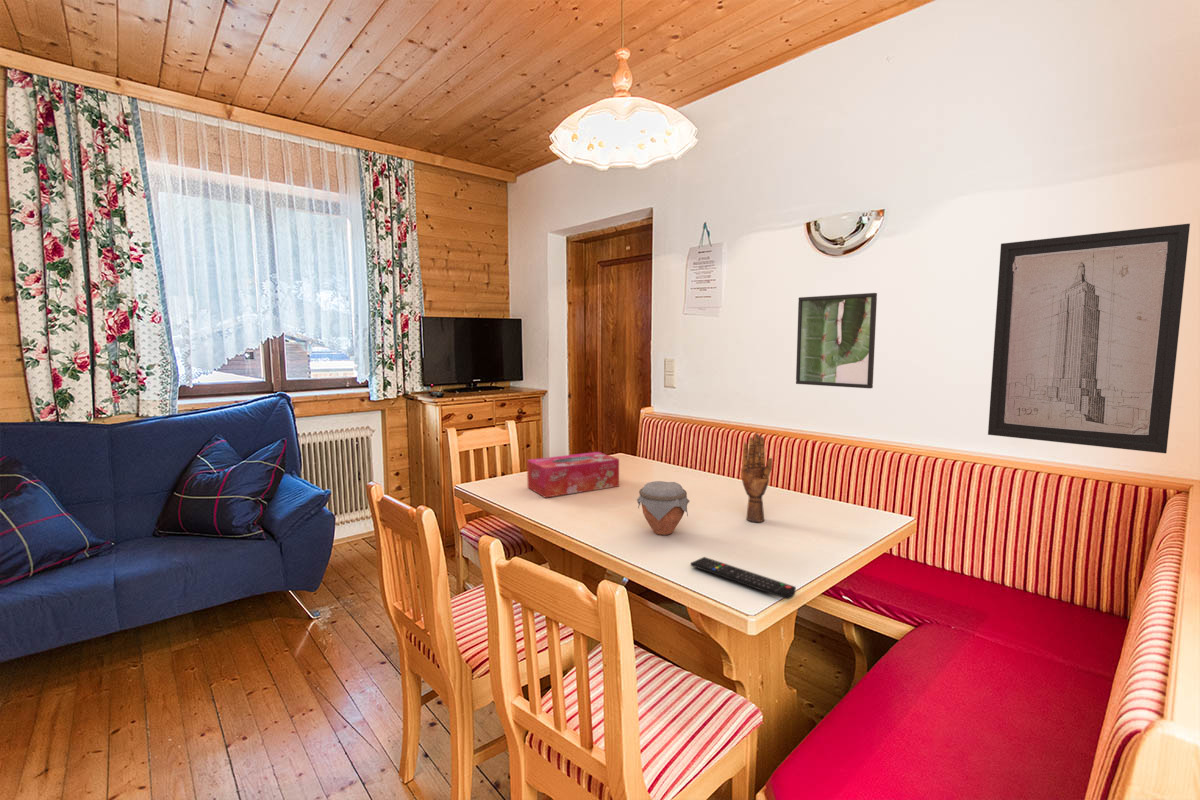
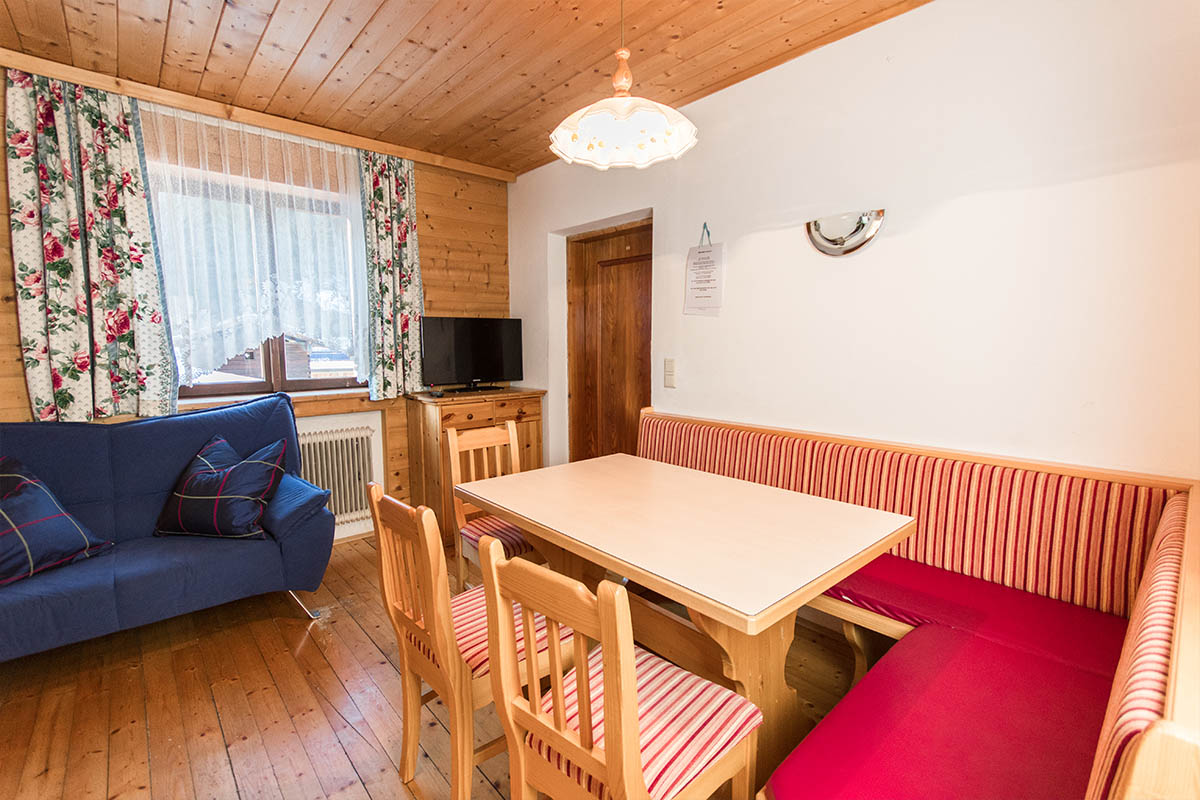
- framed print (834, 341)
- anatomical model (757, 477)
- tissue box (573, 473)
- jar (663, 508)
- wall art (1077, 340)
- remote control (741, 577)
